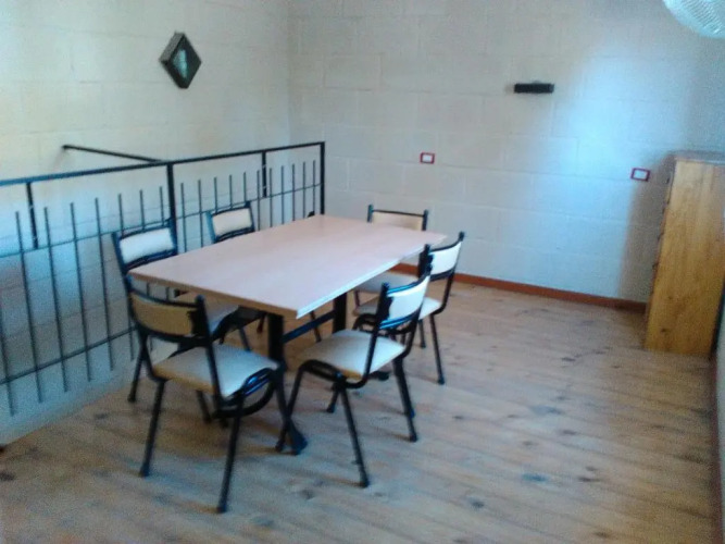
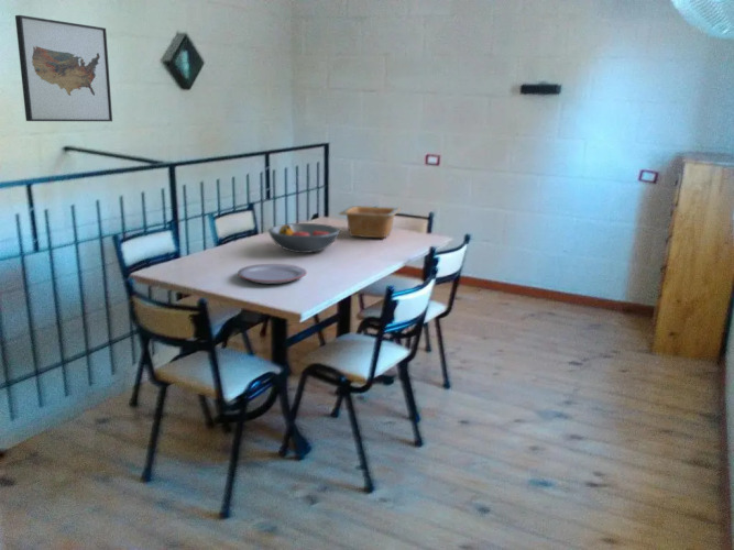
+ serving bowl (370, 222)
+ wall art (67, 73)
+ fruit bowl (304, 237)
+ plate (272, 274)
